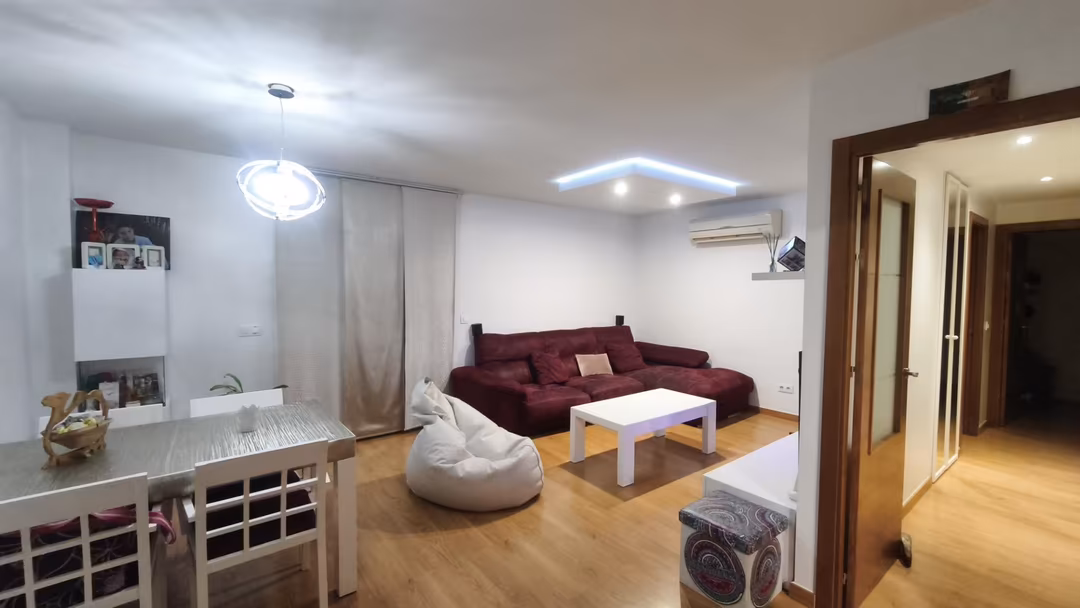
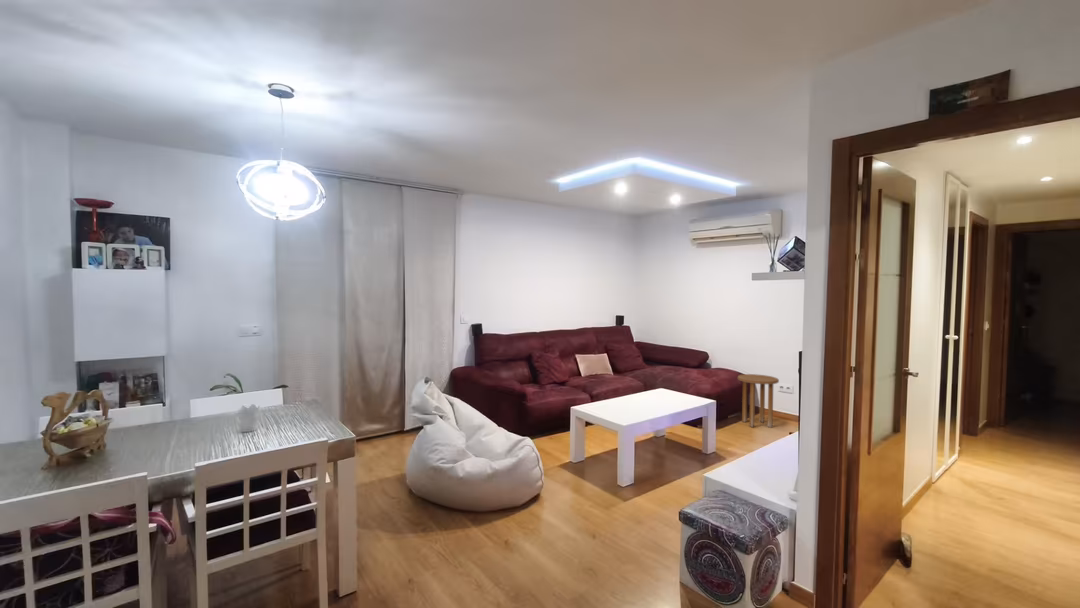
+ side table (754, 400)
